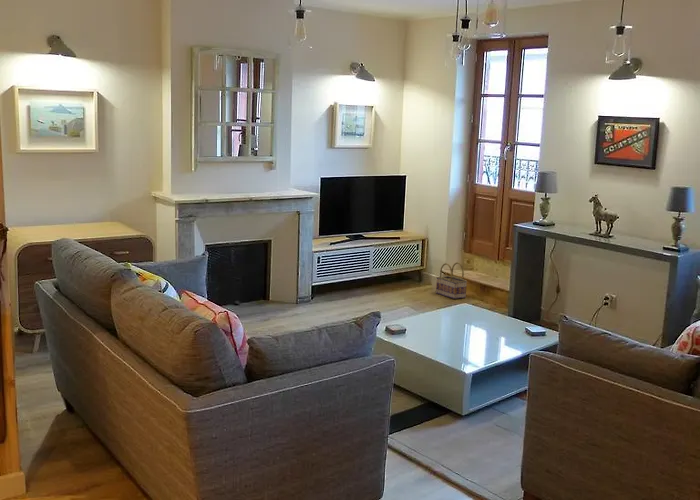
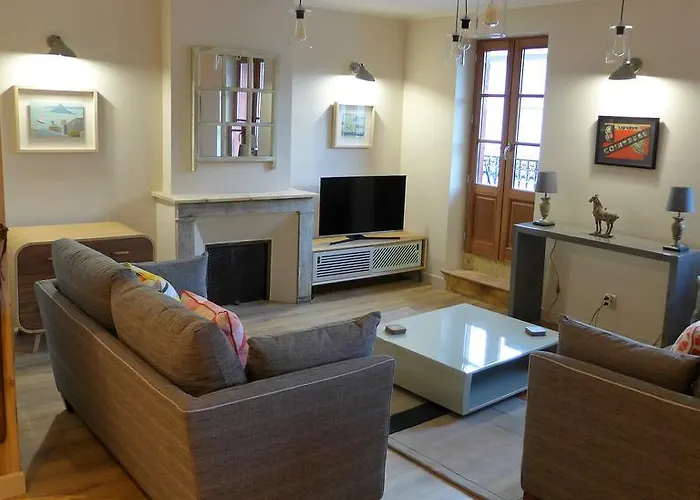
- basket (451, 279)
